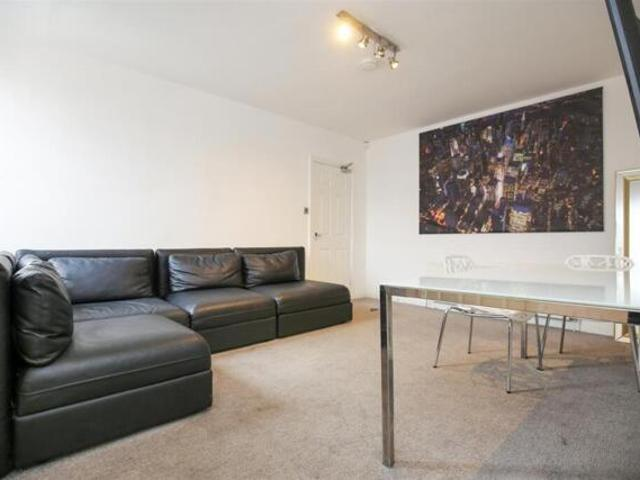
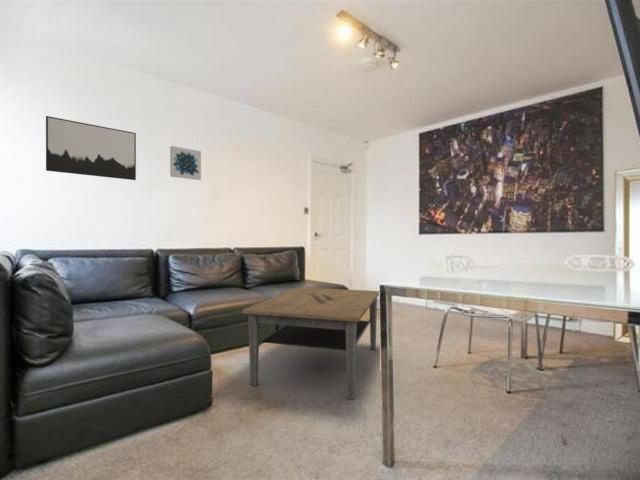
+ wall art (186, 163)
+ coffee table (321, 331)
+ wall art (94, 150)
